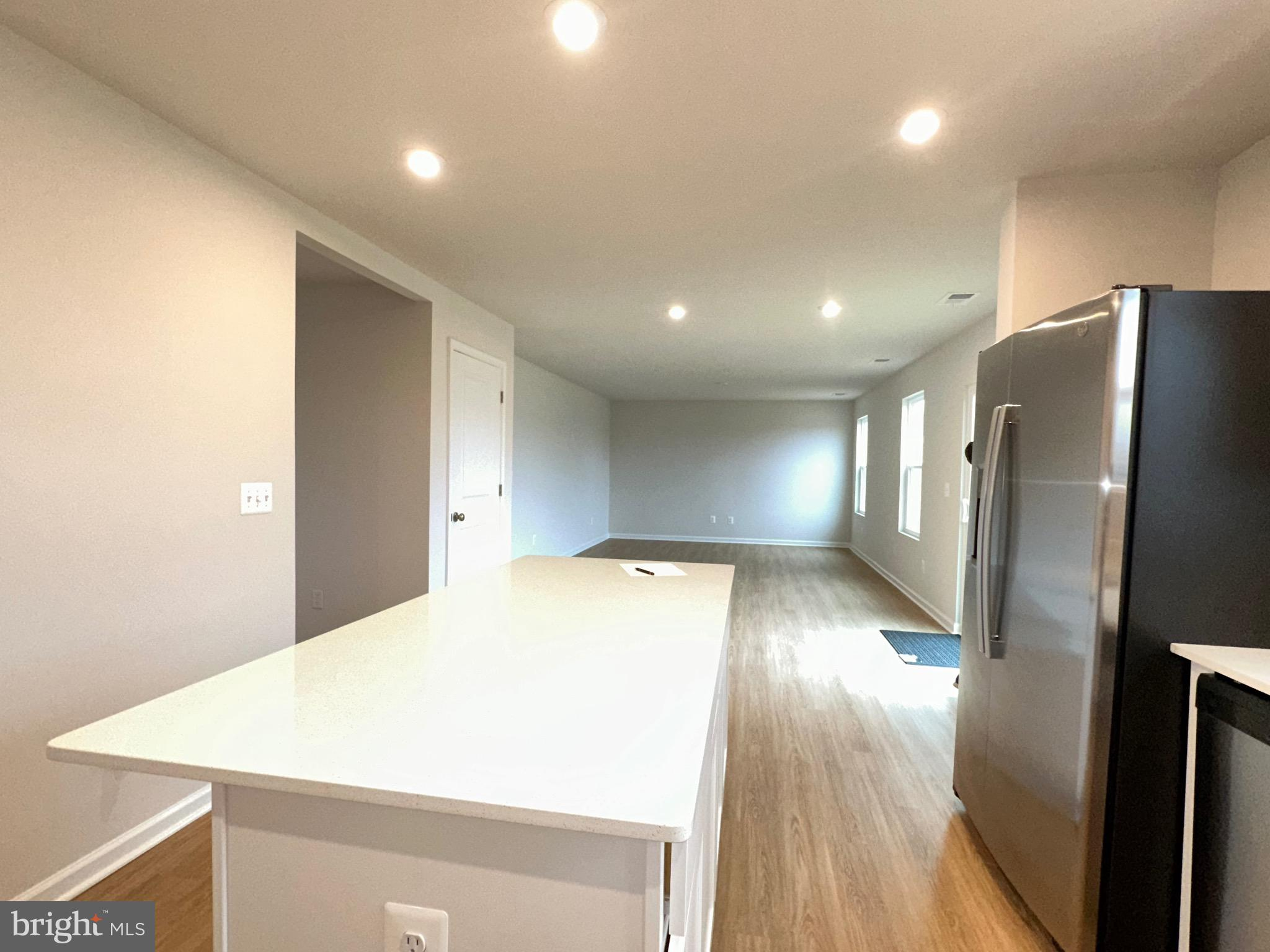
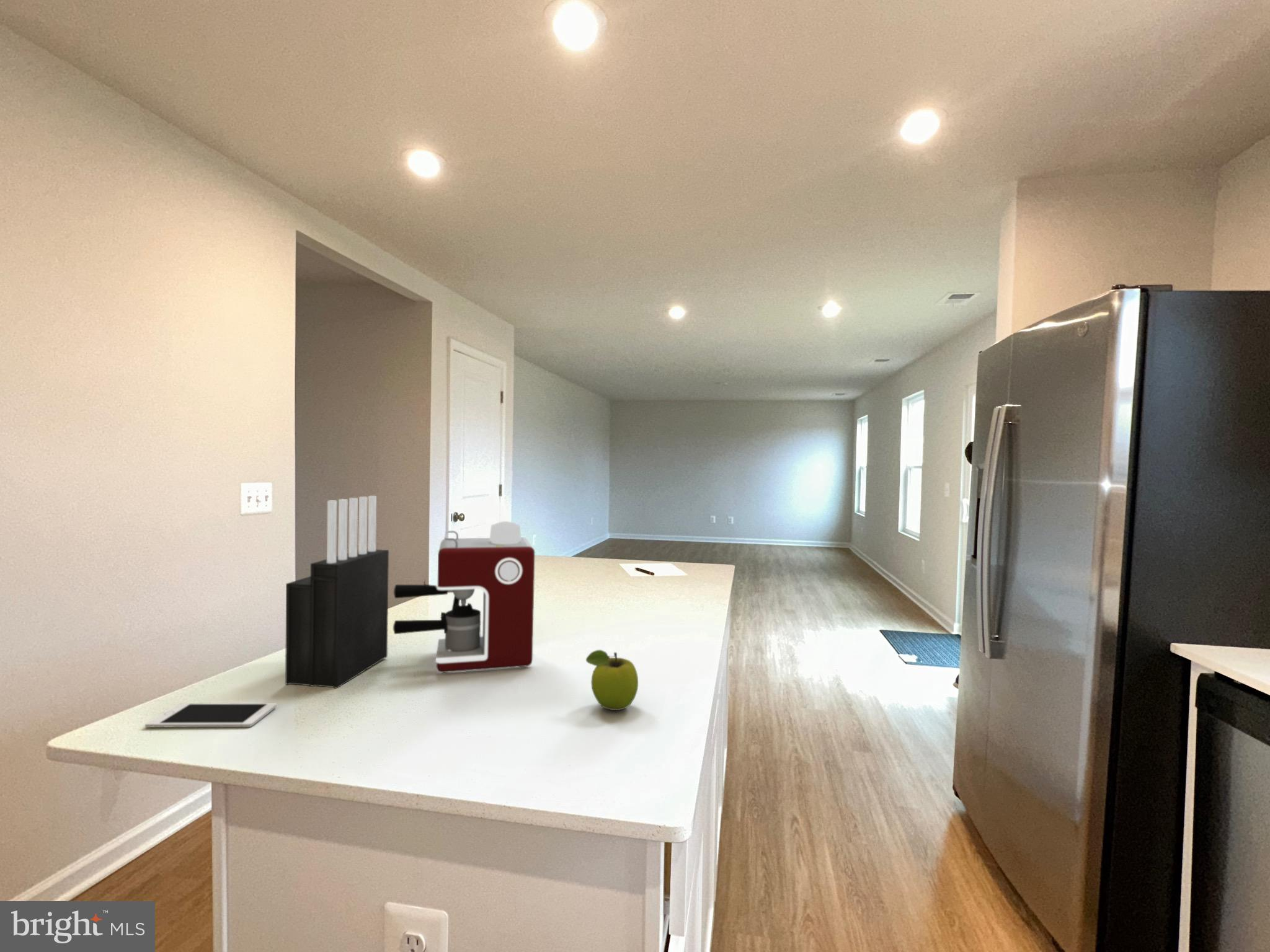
+ knife block (335, 584)
+ cell phone (213, 715)
+ fruit (611, 679)
+ coffee maker (464, 591)
